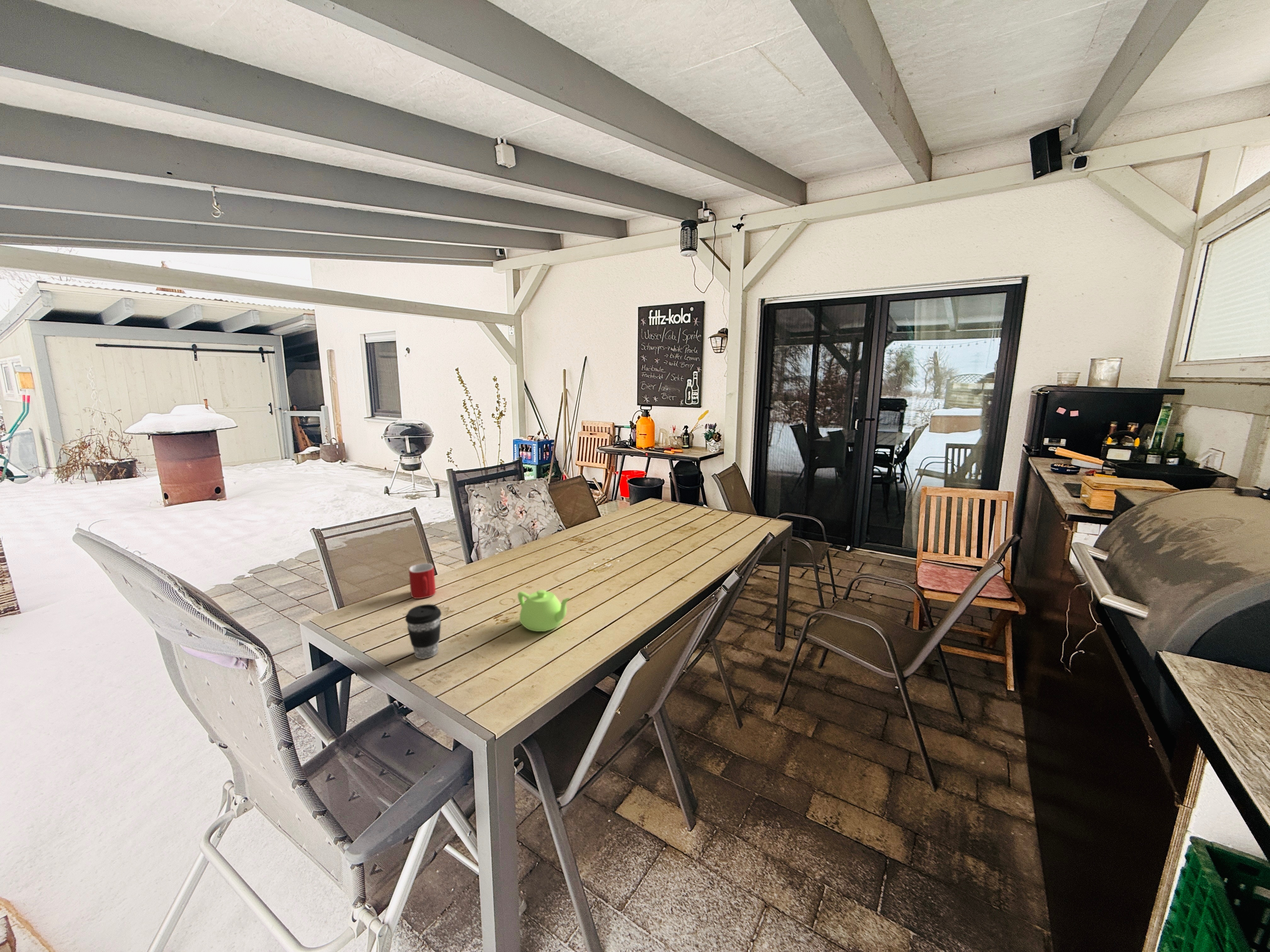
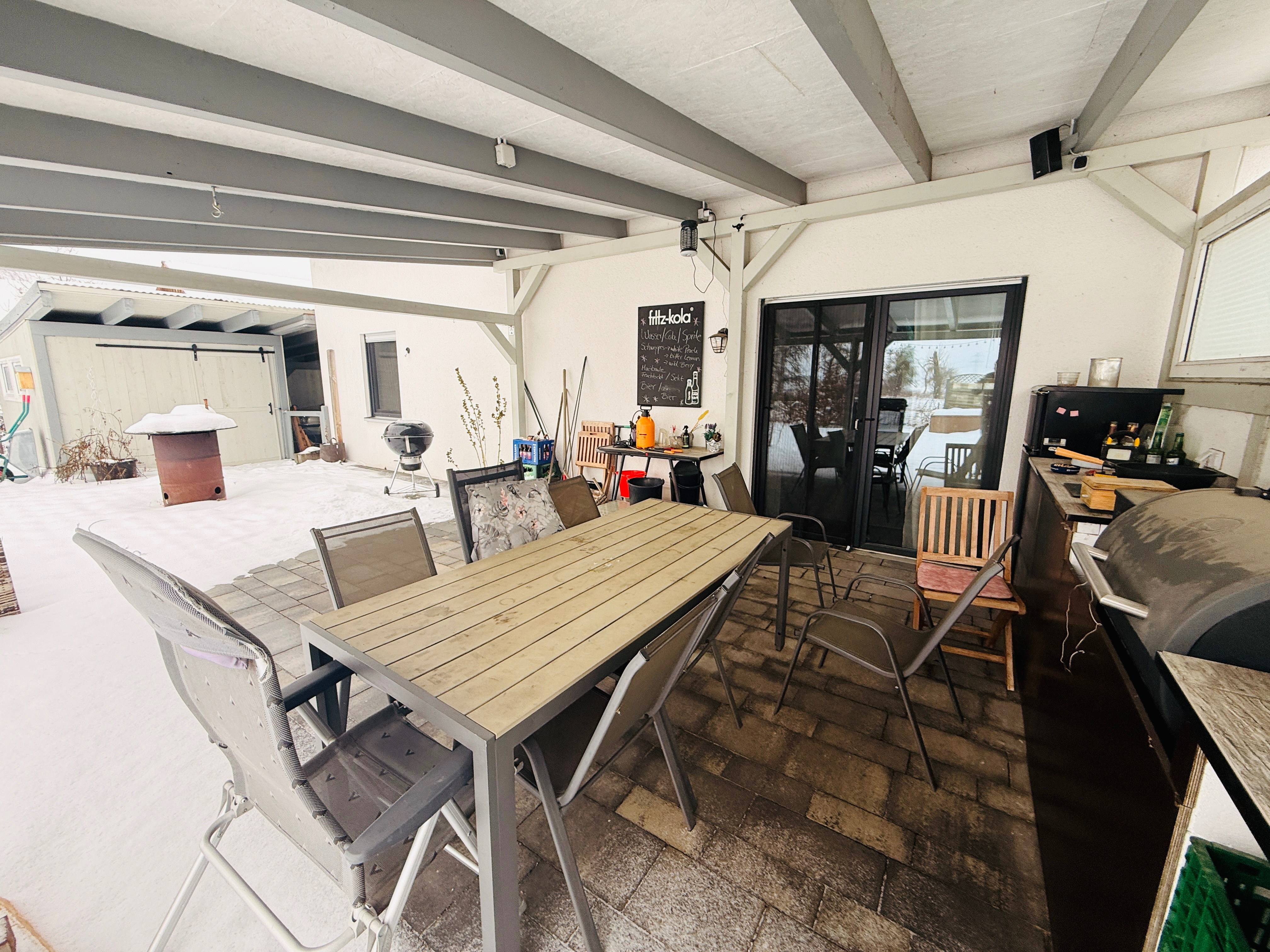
- coffee cup (425, 632)
- teapot (543, 608)
- mug (423, 582)
